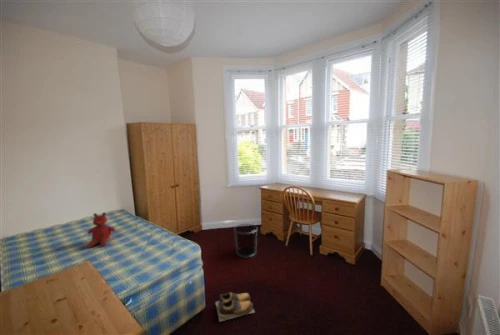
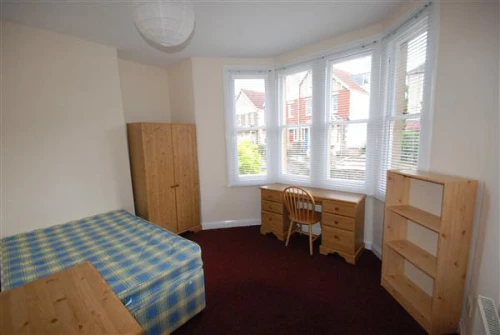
- shoes (234, 301)
- waste bin (246, 240)
- teddy bear (99, 228)
